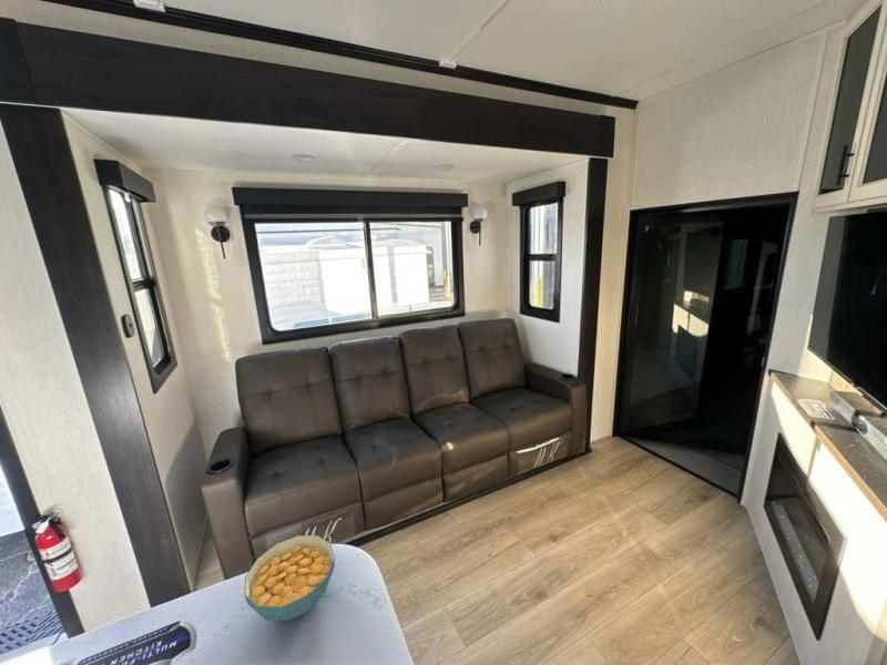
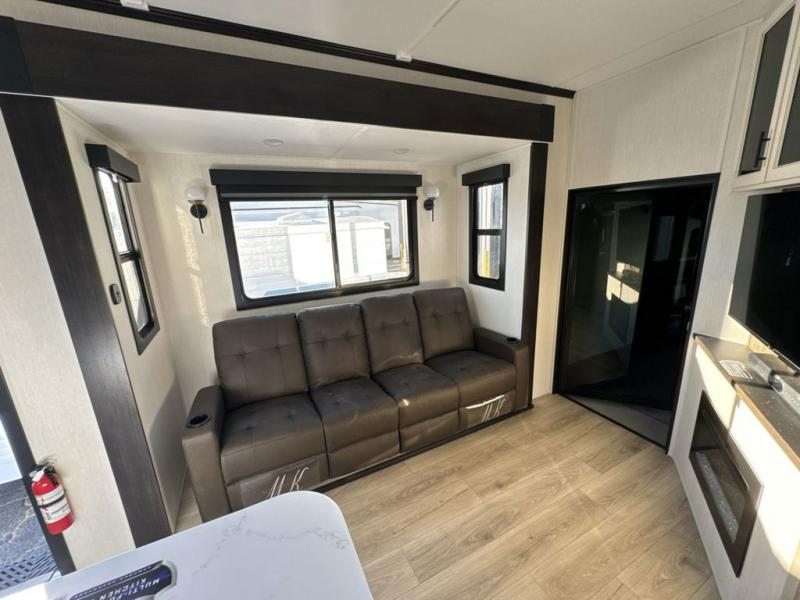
- cereal bowl (293, 584)
